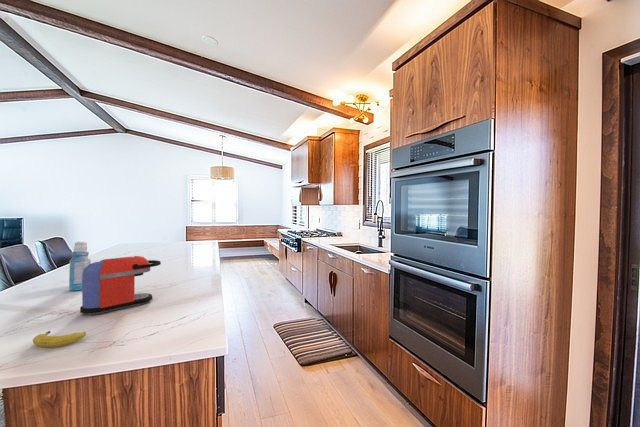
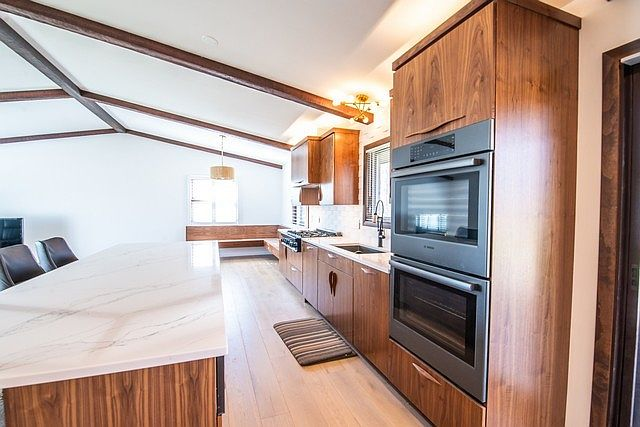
- fruit (57, 336)
- bottle (81, 264)
- coffee maker (123, 281)
